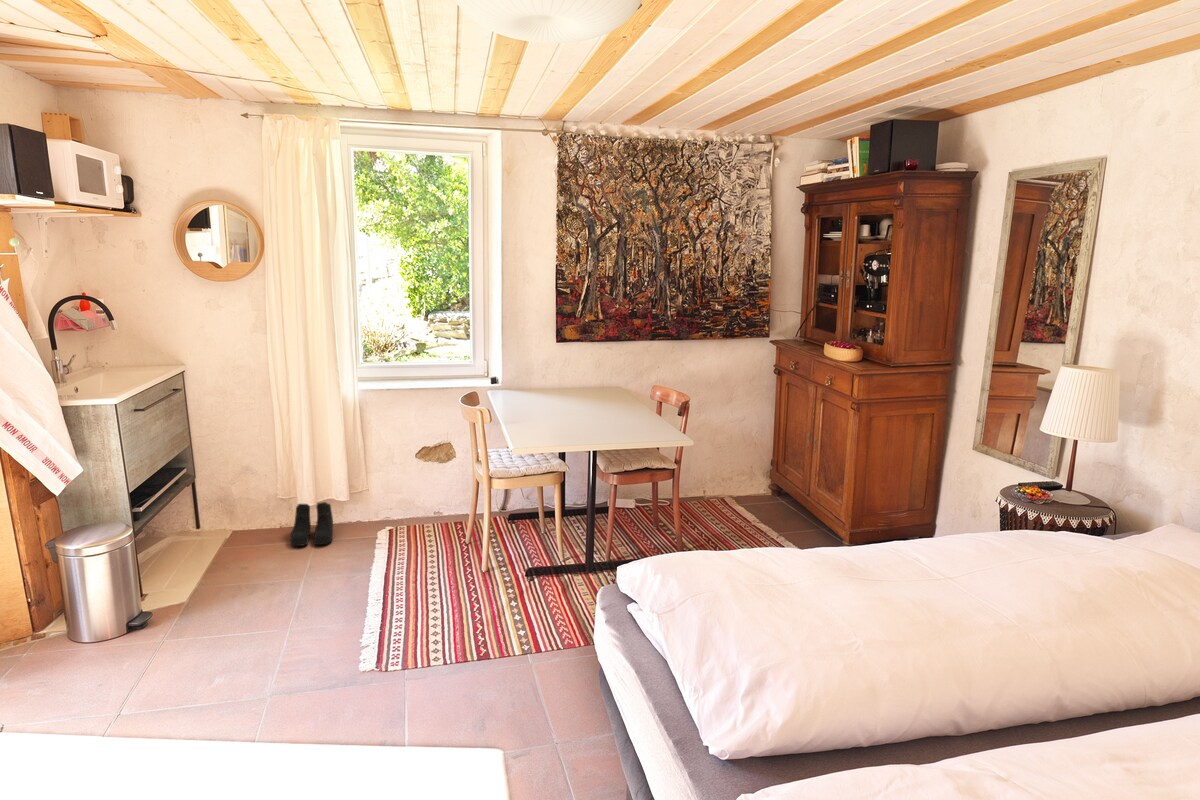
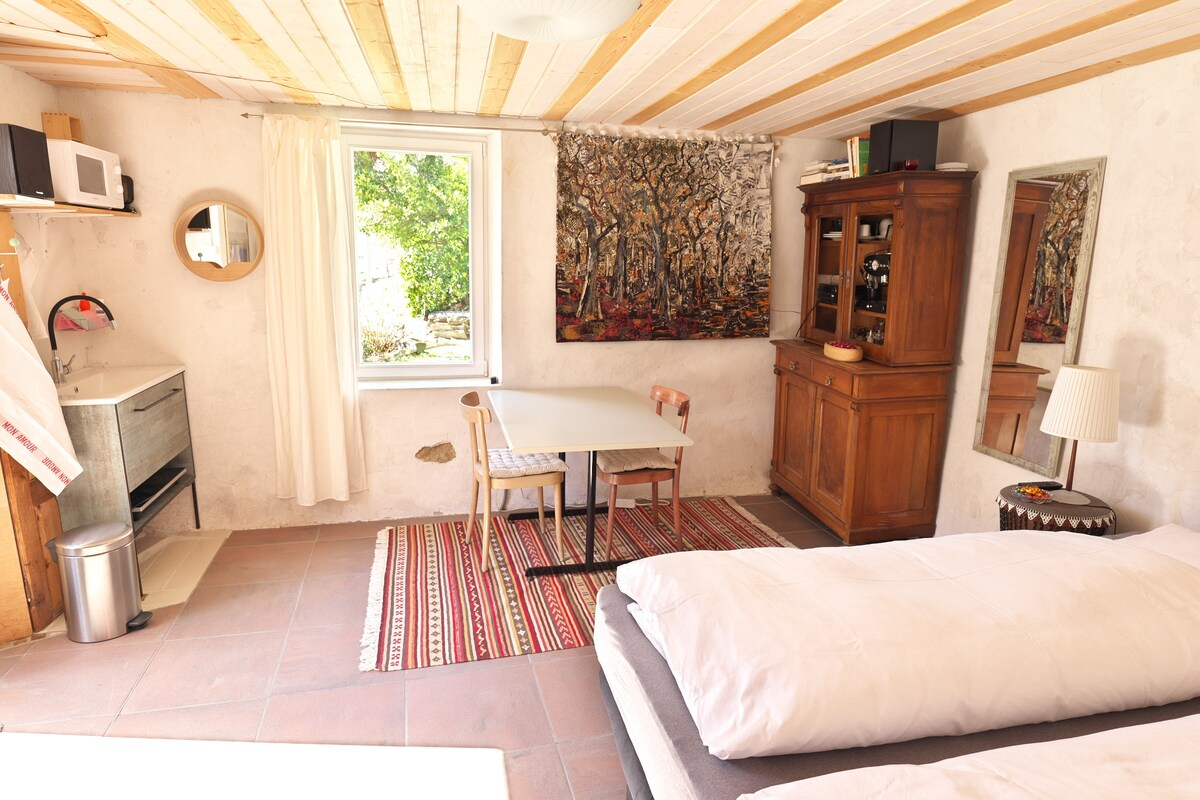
- boots (310, 522)
